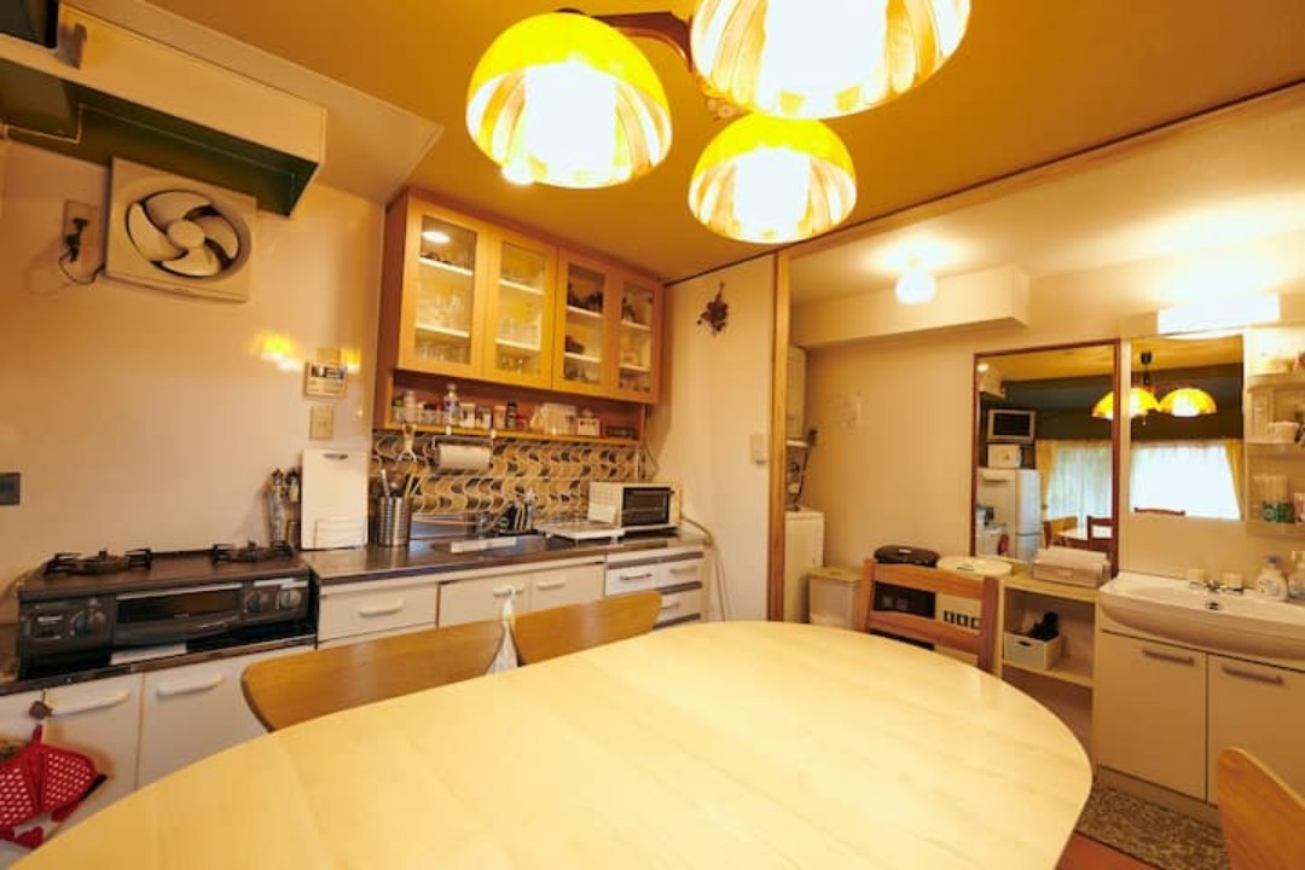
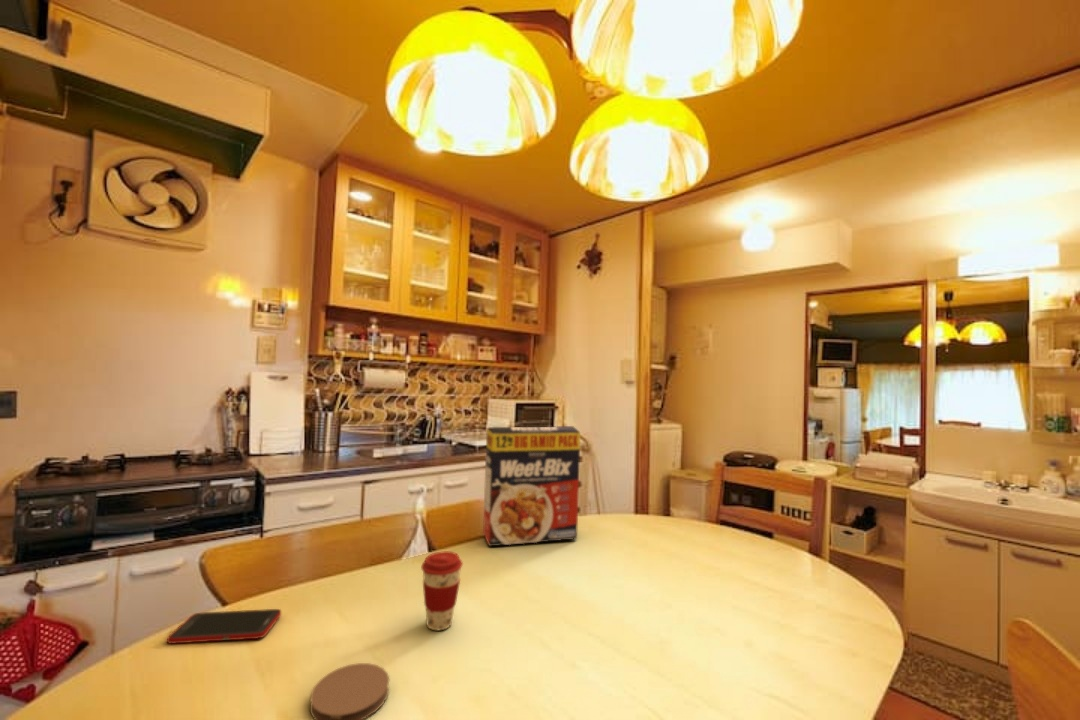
+ cereal box (531, 481)
+ cell phone (227, 625)
+ coaster (350, 692)
+ coffee cup (441, 590)
